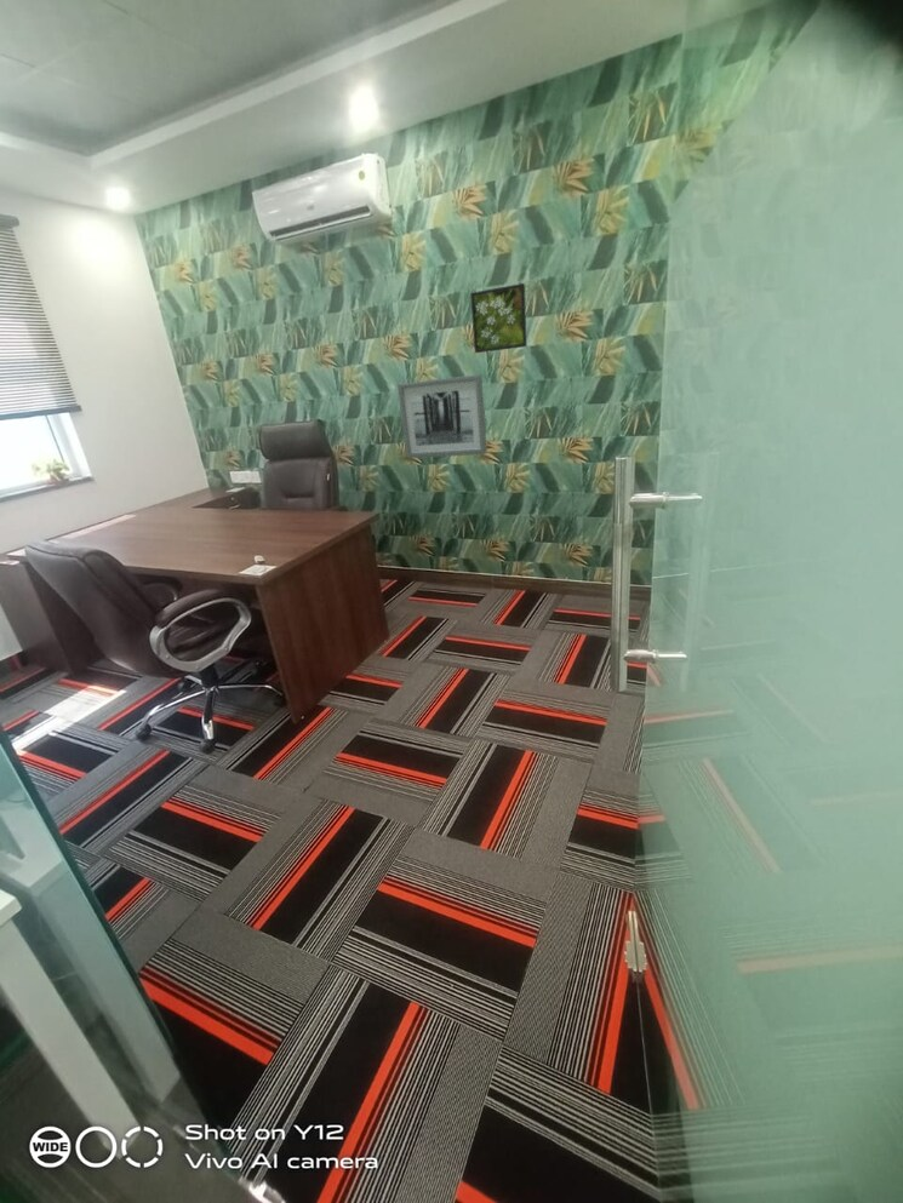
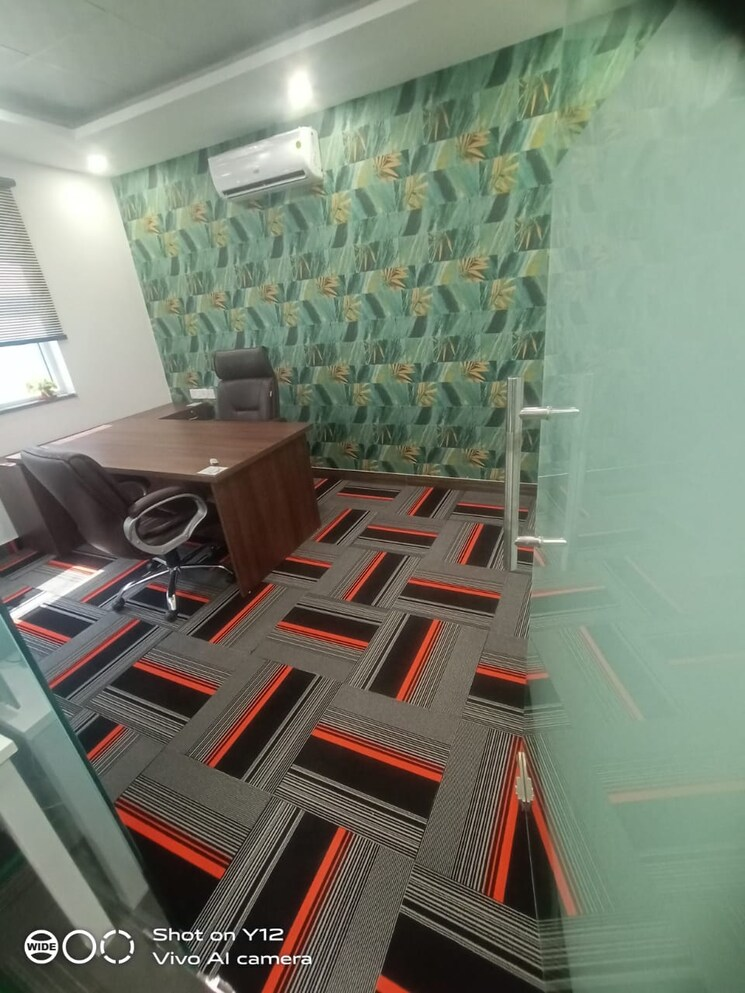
- wall art (441, 418)
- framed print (498, 319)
